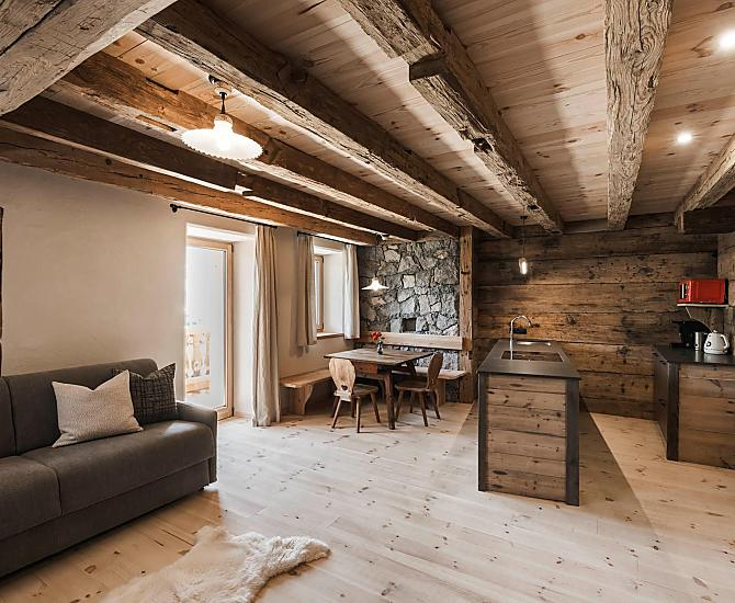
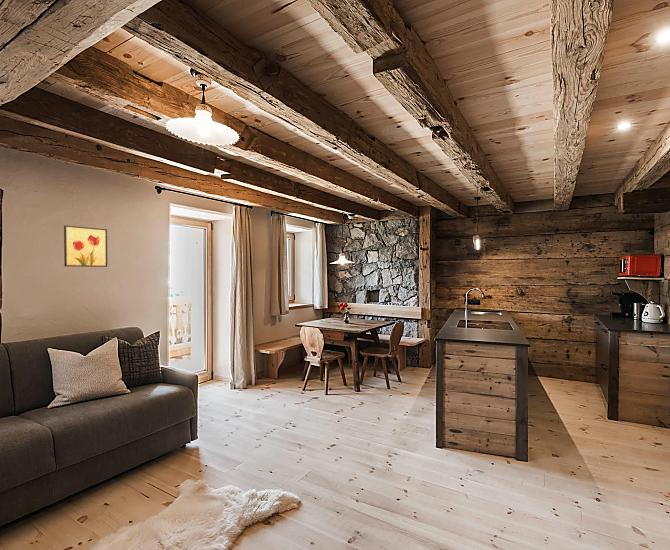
+ wall art (86, 247)
